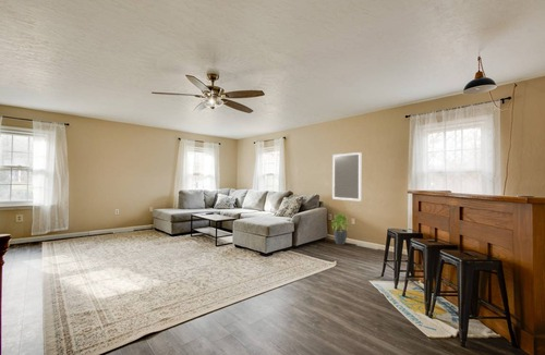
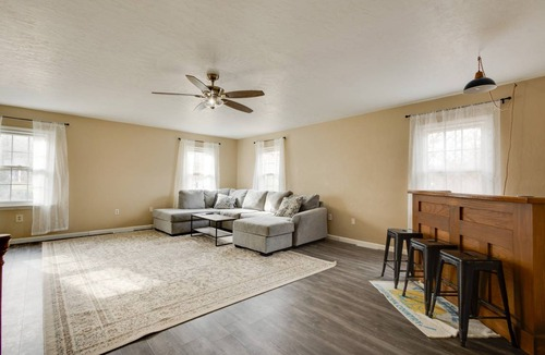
- potted plant (339, 228)
- home mirror (346, 176)
